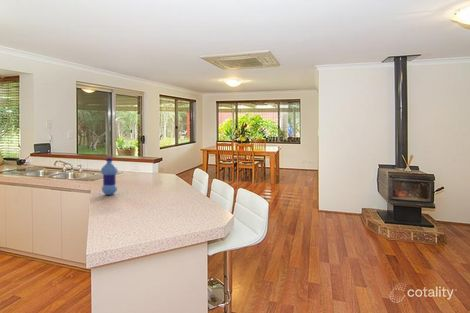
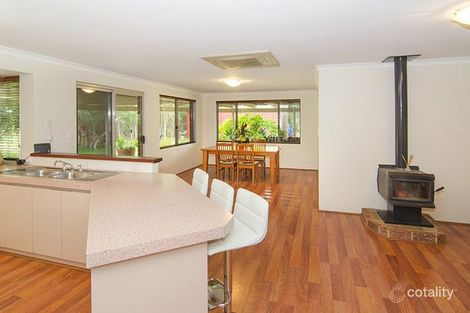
- water bottle (109, 176)
